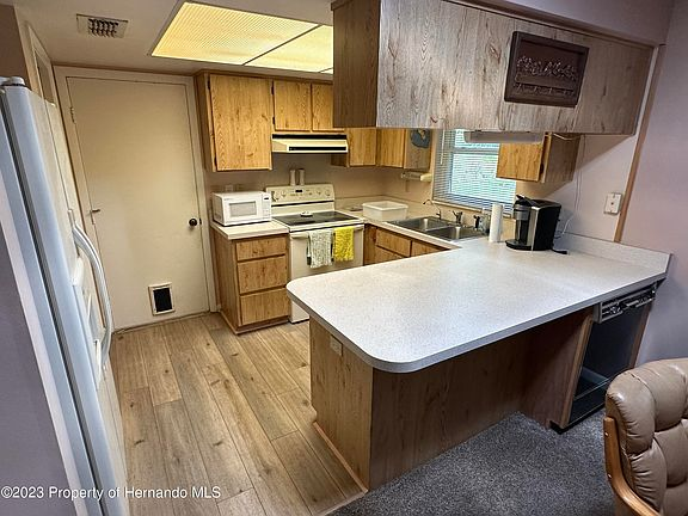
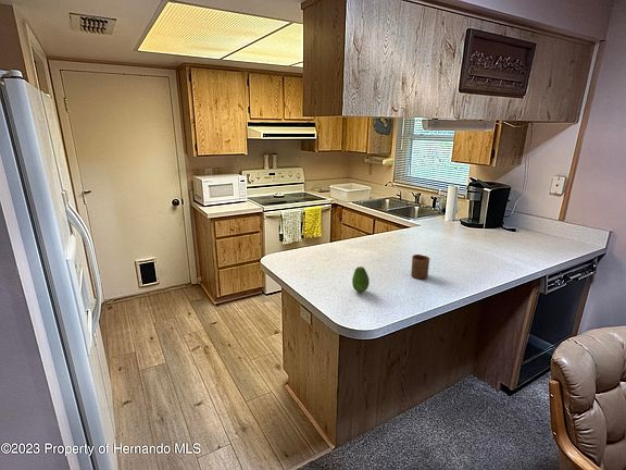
+ fruit (361, 279)
+ cup (420, 265)
